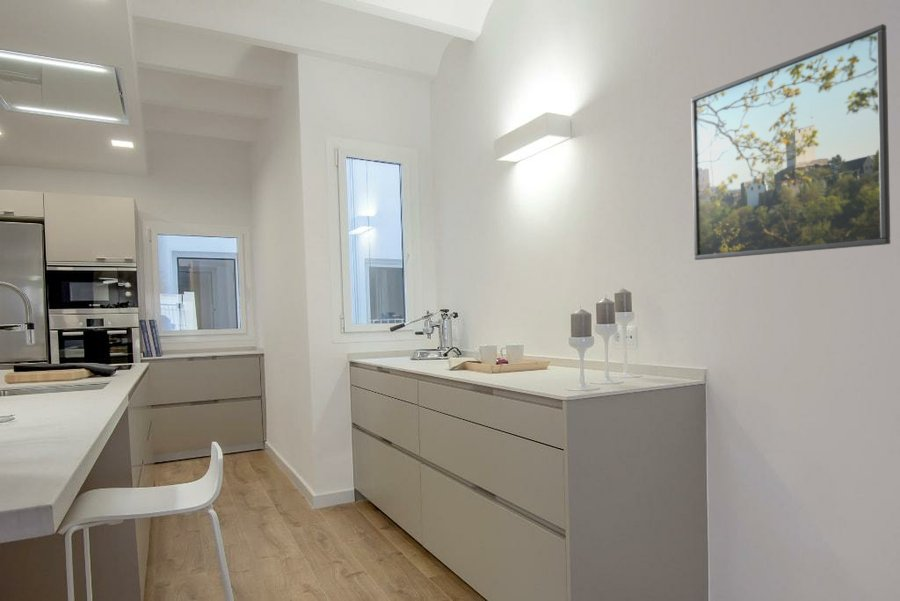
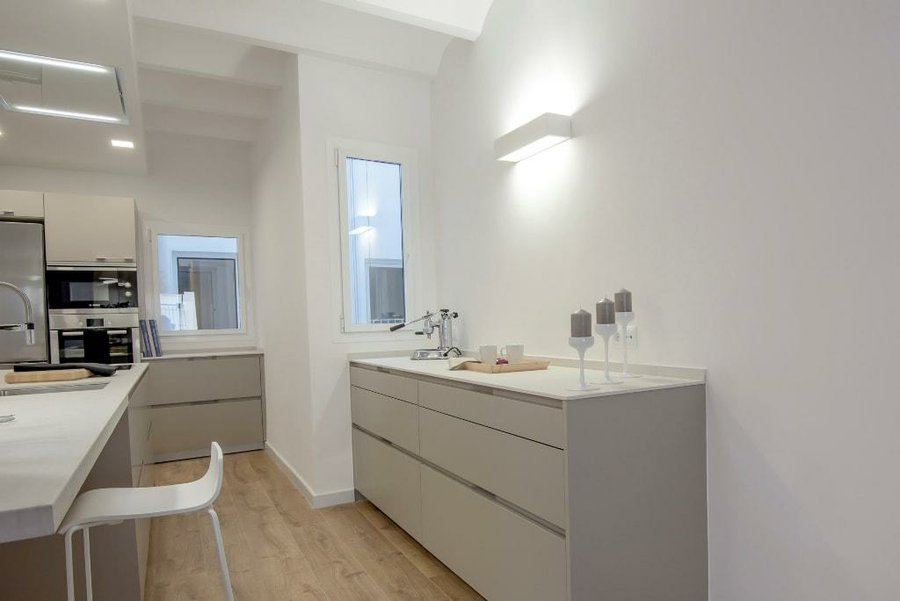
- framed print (775, 160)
